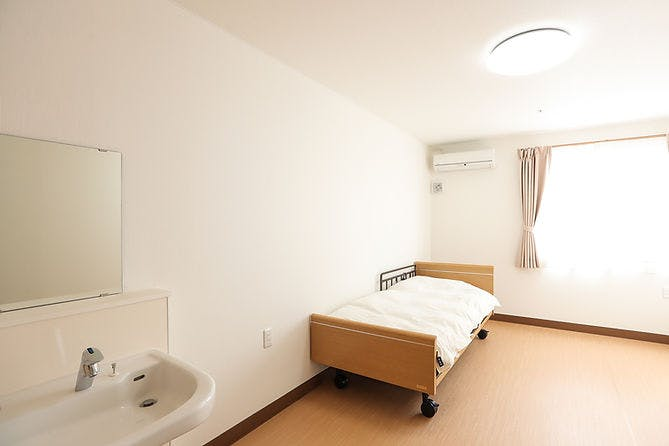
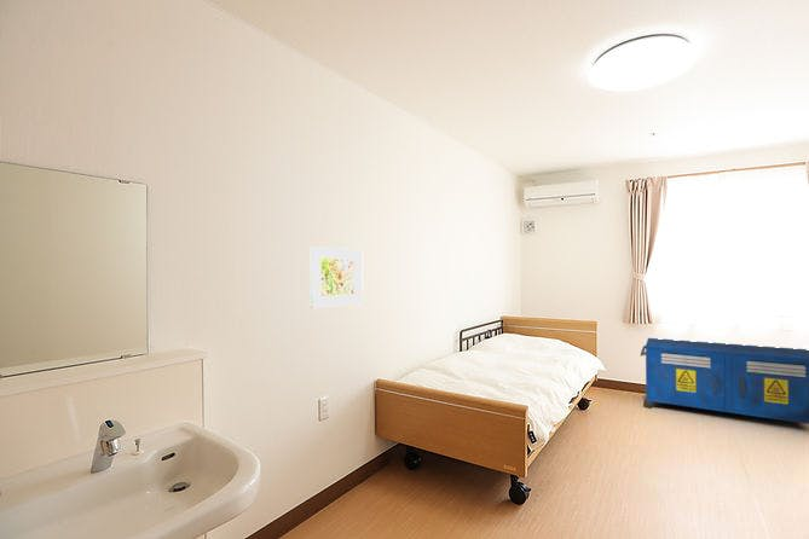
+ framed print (337, 277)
+ storage cabinet (724, 379)
